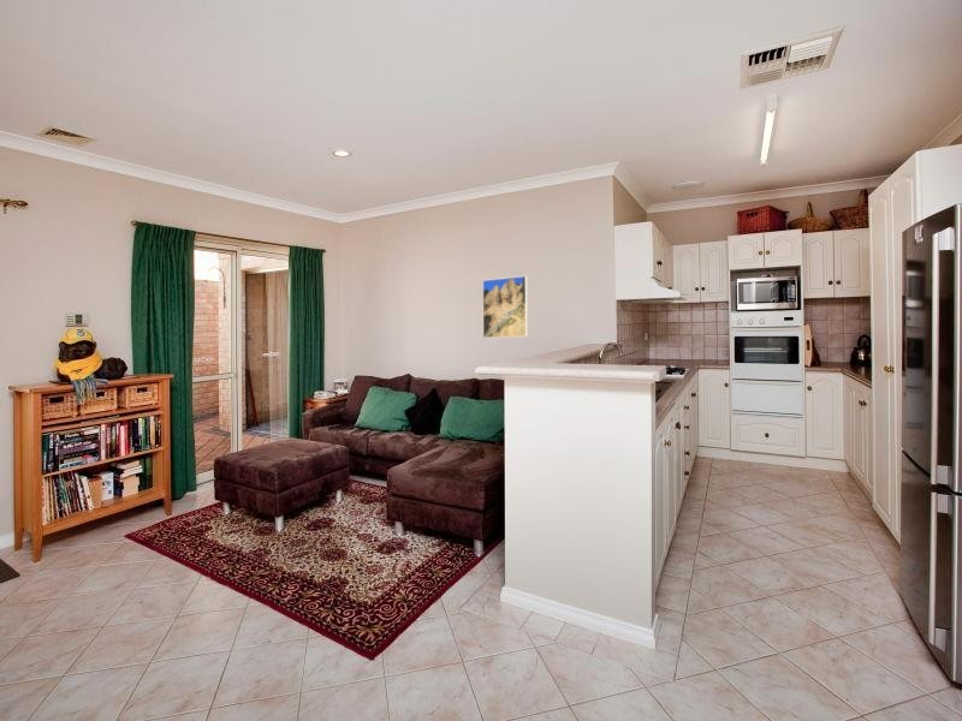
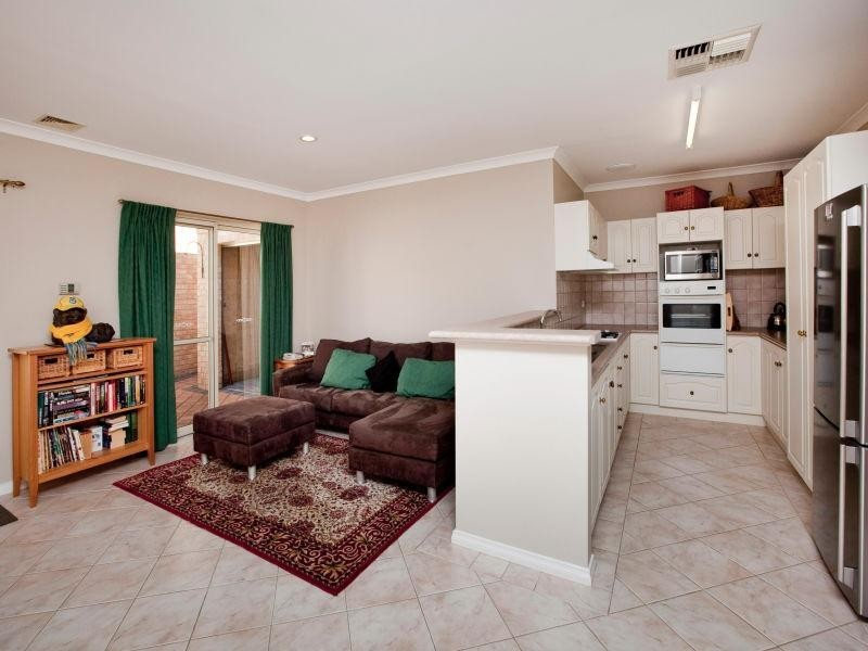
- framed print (504, 308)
